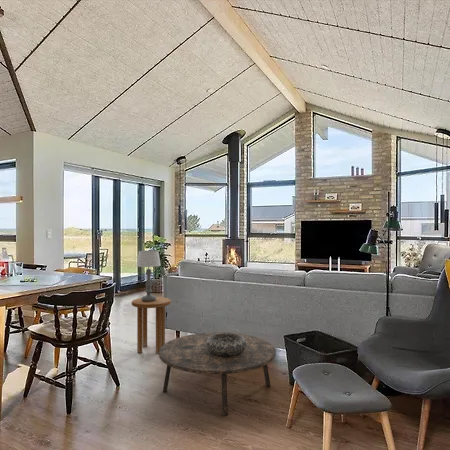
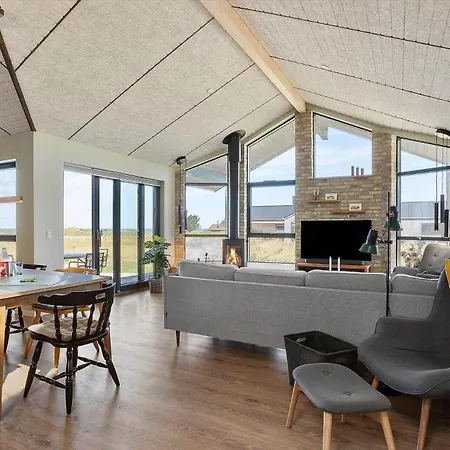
- table lamp (148, 275)
- decorative bowl (226, 343)
- coffee table (217, 368)
- side table (146, 324)
